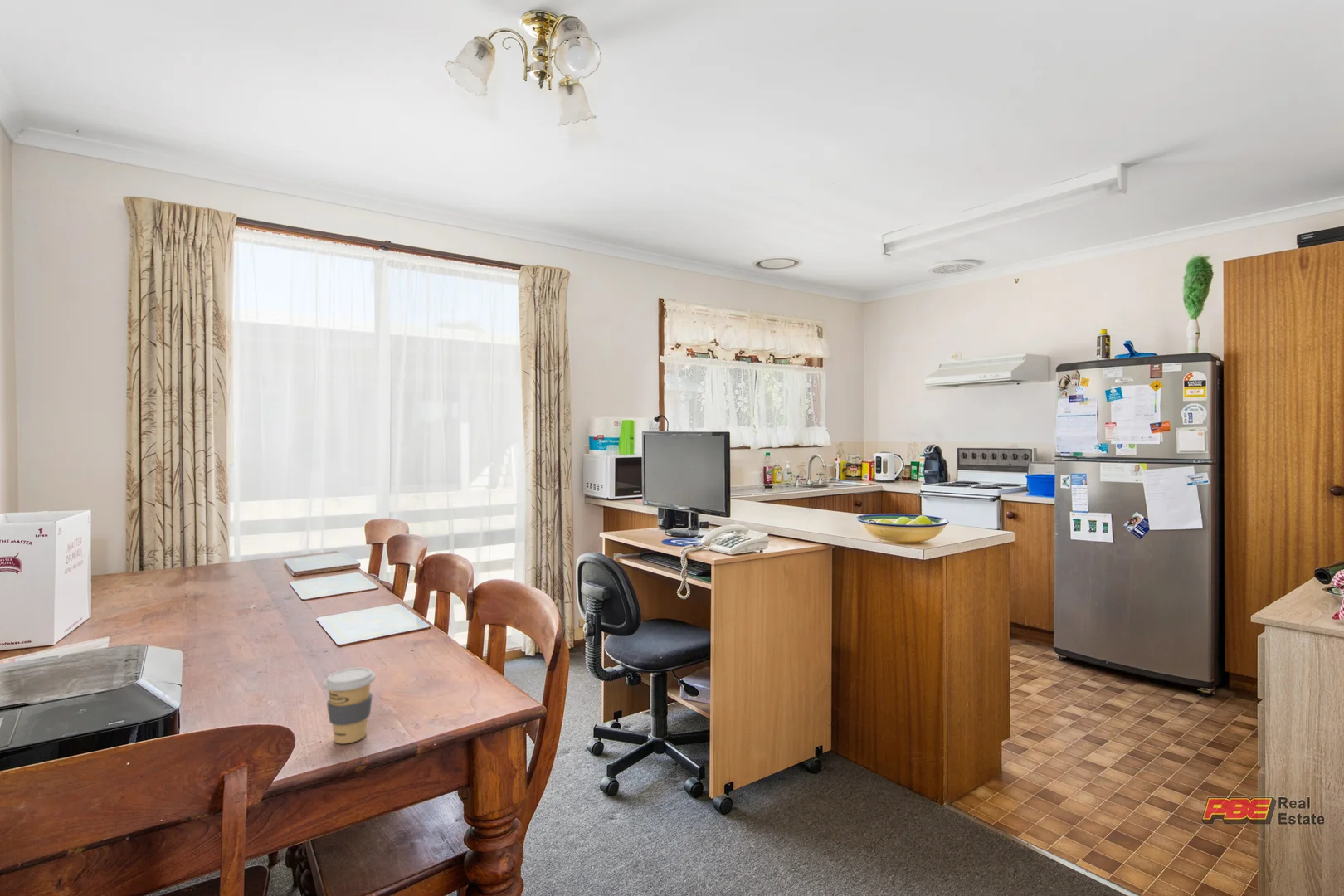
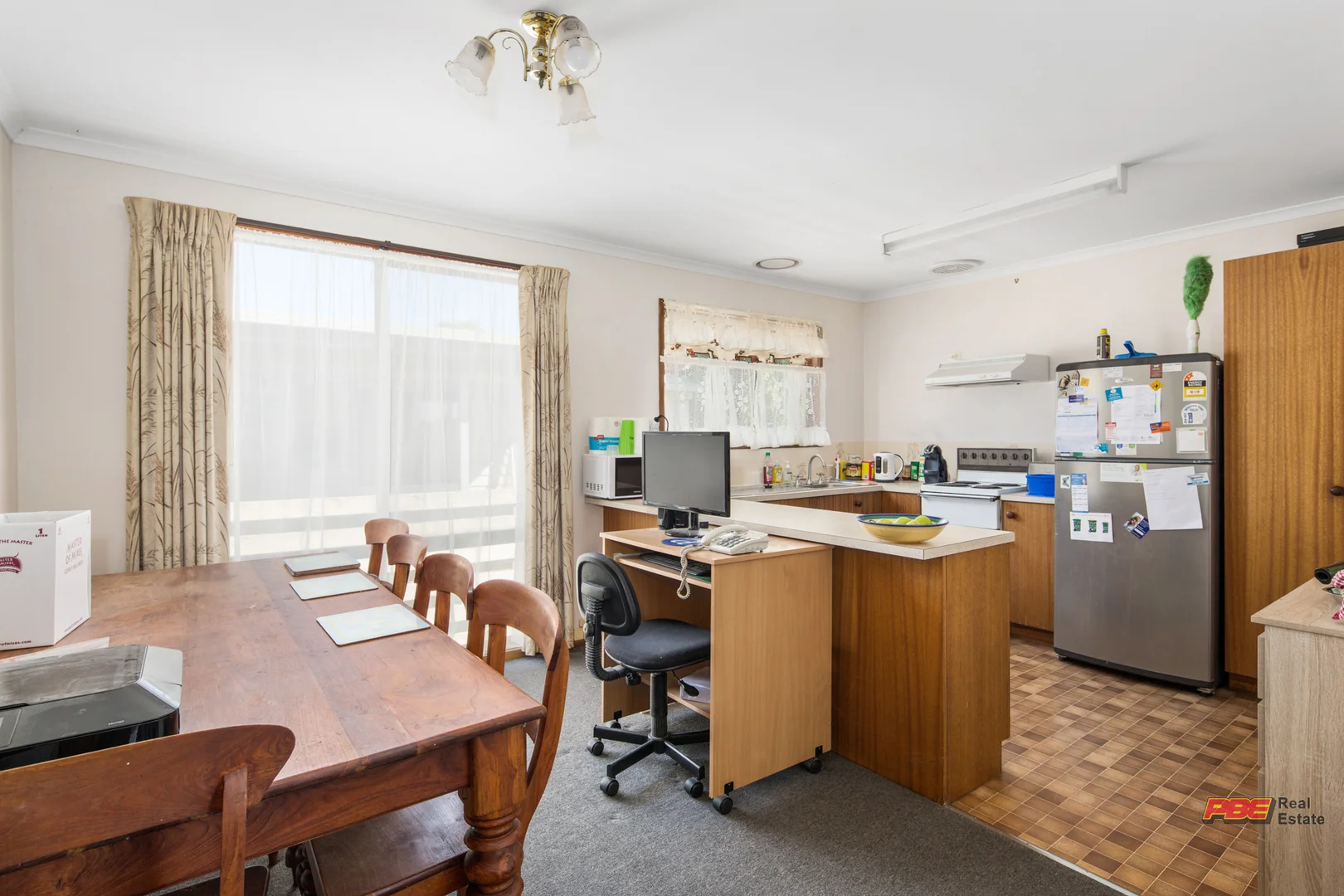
- coffee cup (350, 705)
